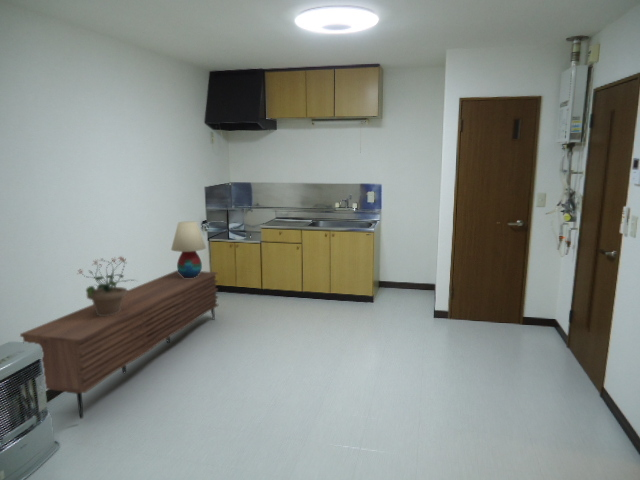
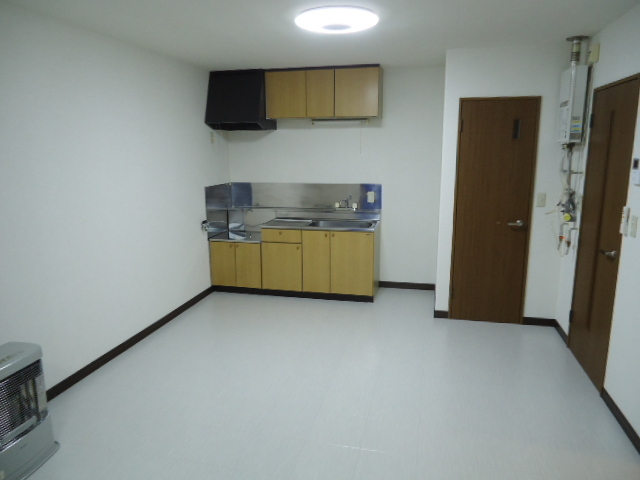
- sideboard (143, 326)
- potted plant (109, 283)
- table lamp (188, 249)
